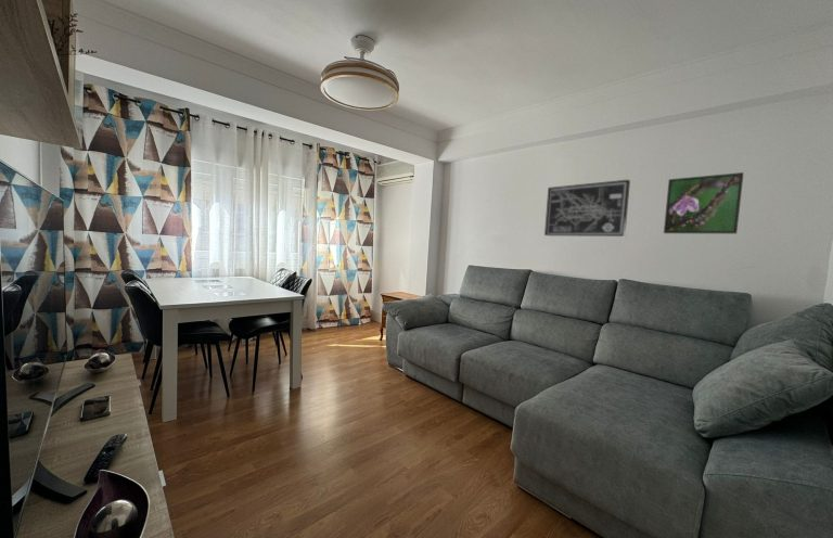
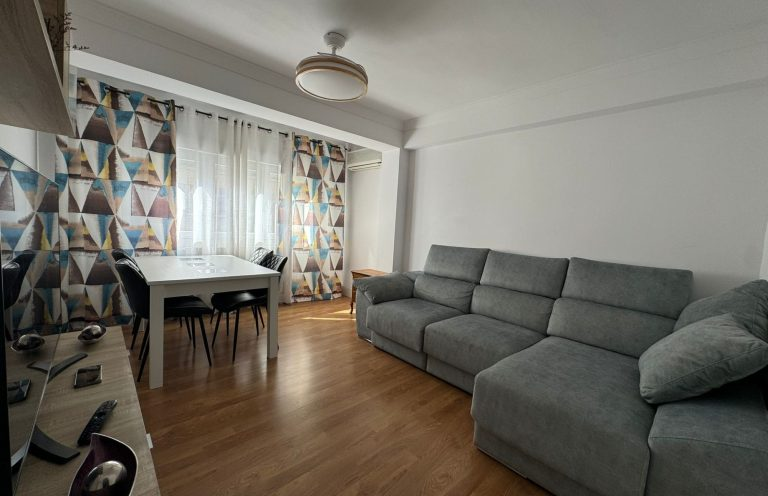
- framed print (701, 205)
- wall art (584, 209)
